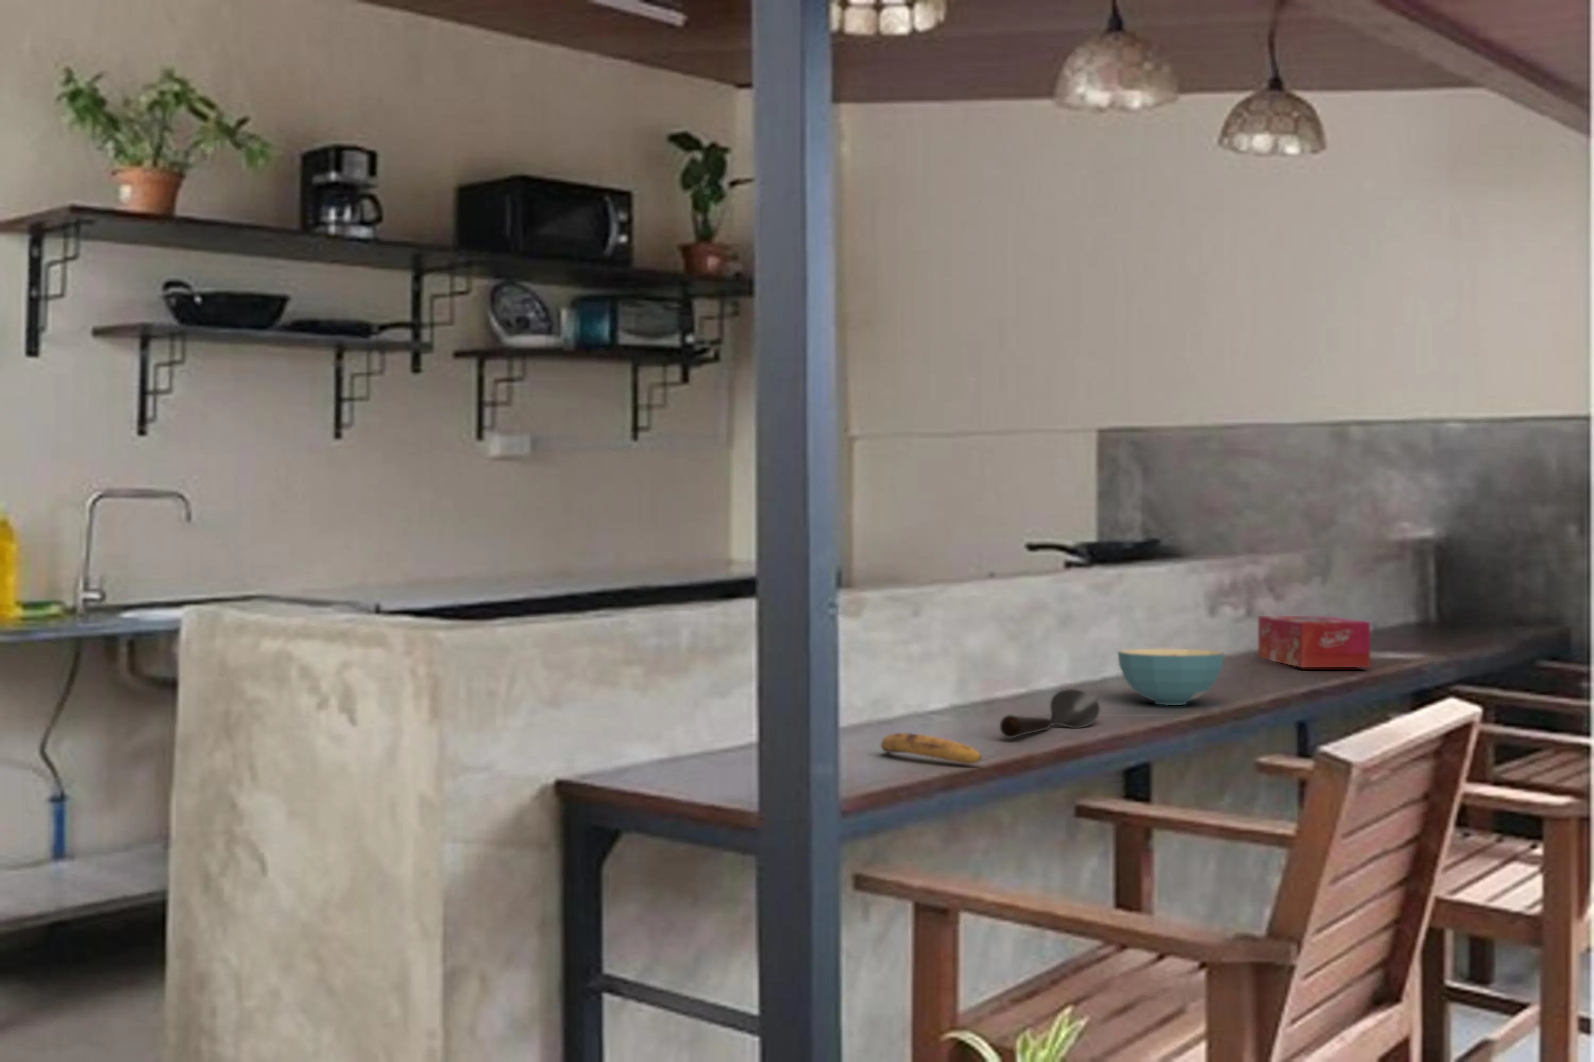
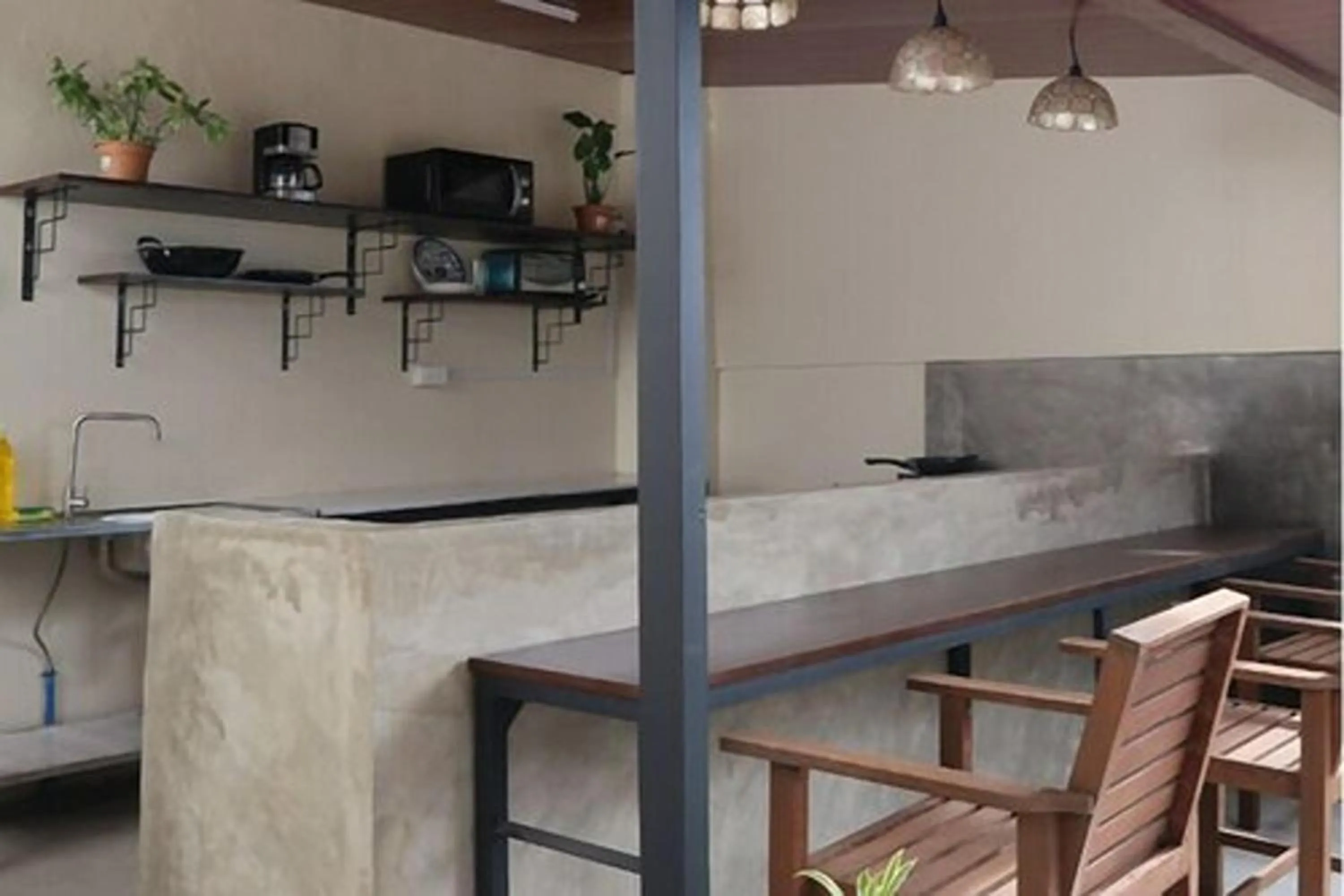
- tissue box (1312, 640)
- cereal bowl (1171, 678)
- banana (926, 747)
- spoon (1052, 712)
